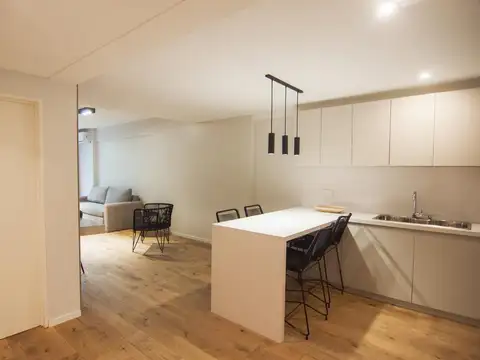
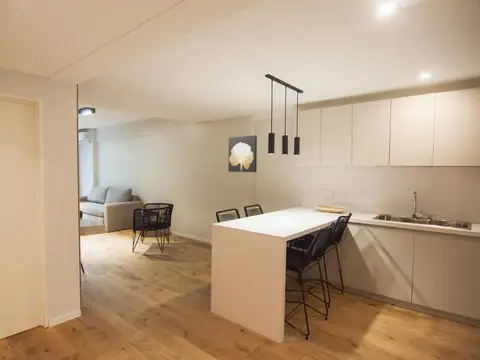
+ wall art (242, 154)
